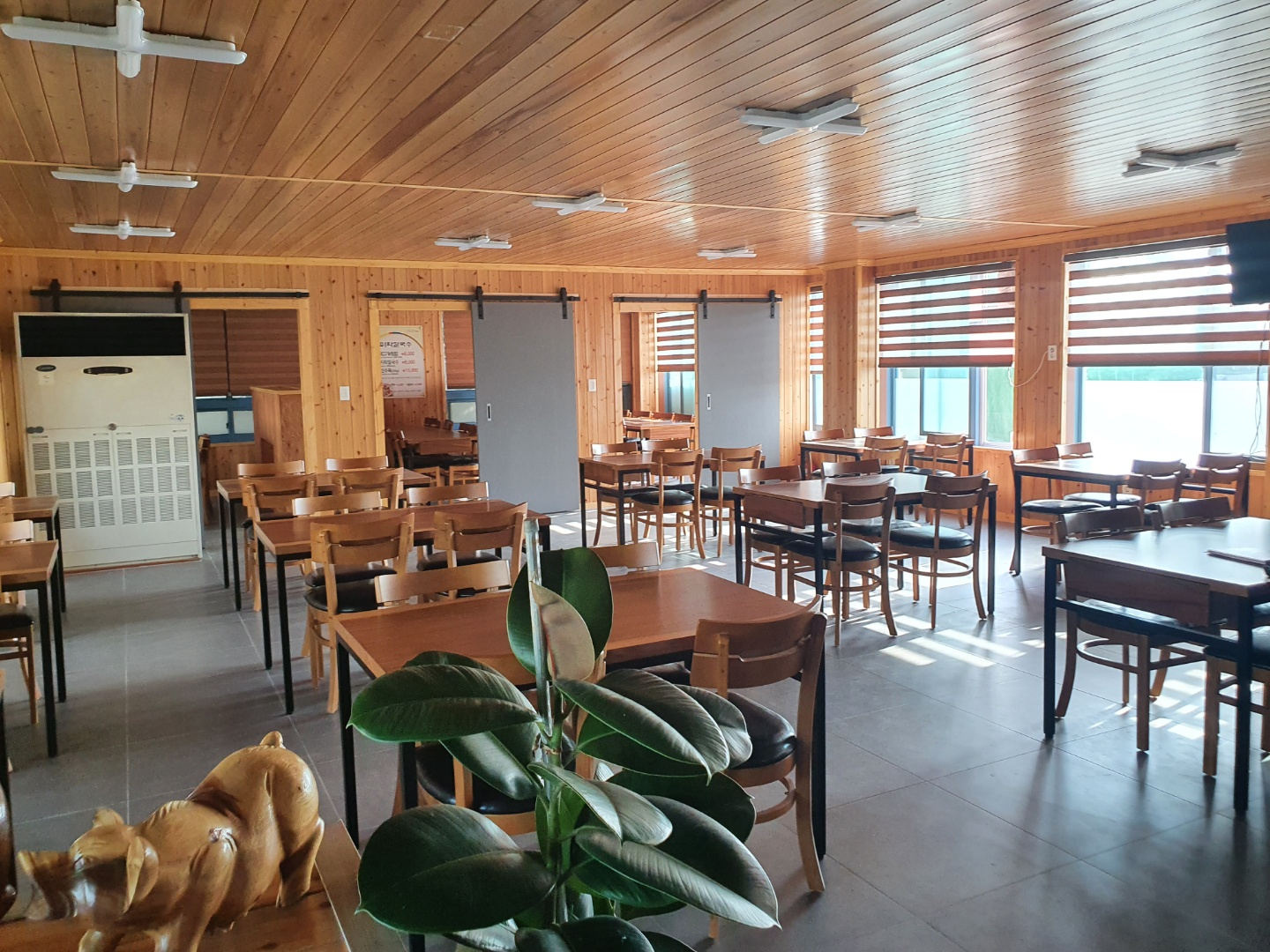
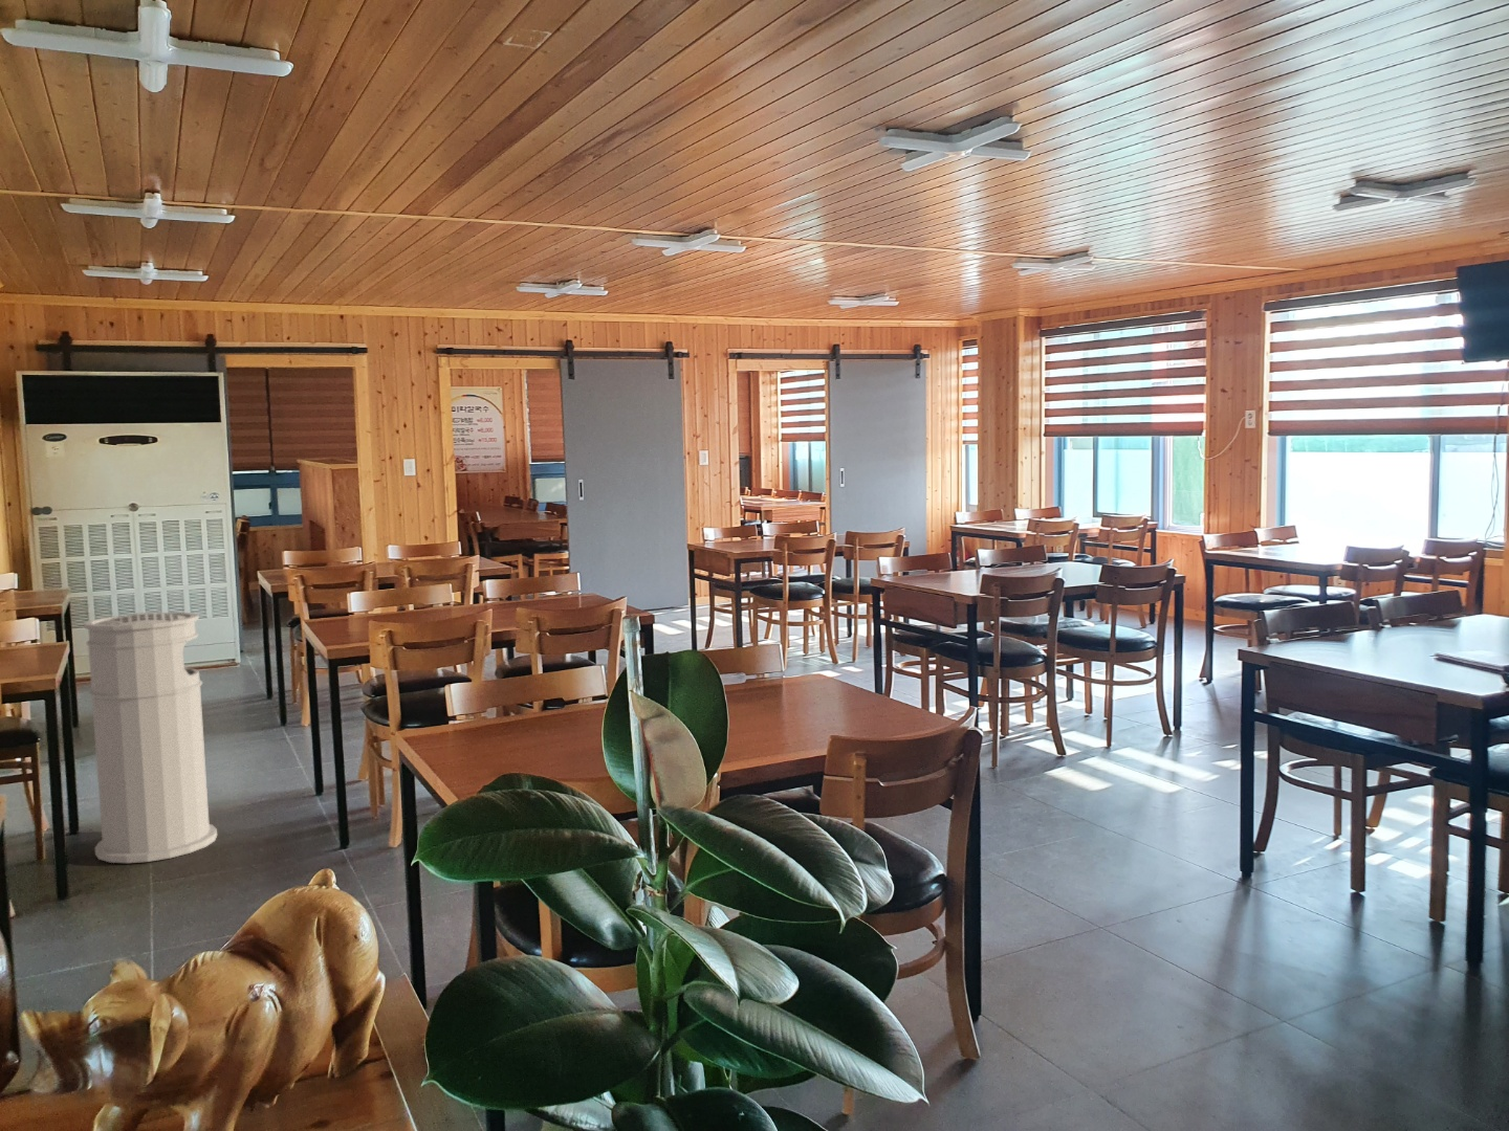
+ trash can (149, 729)
